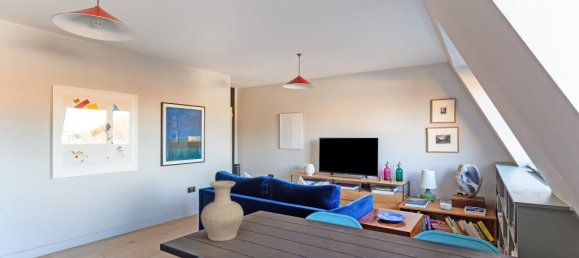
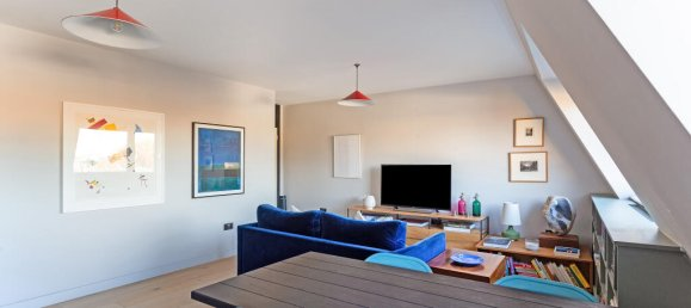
- vase (222, 209)
